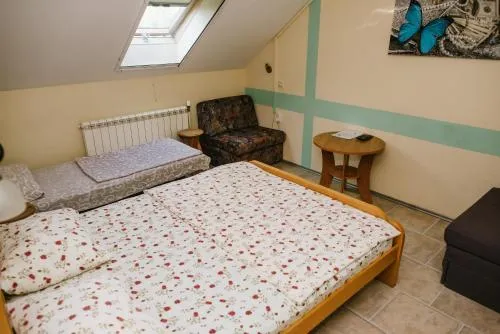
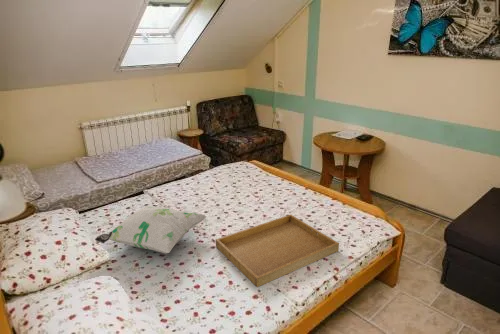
+ tray (276, 245)
+ decorative pillow (153, 227)
